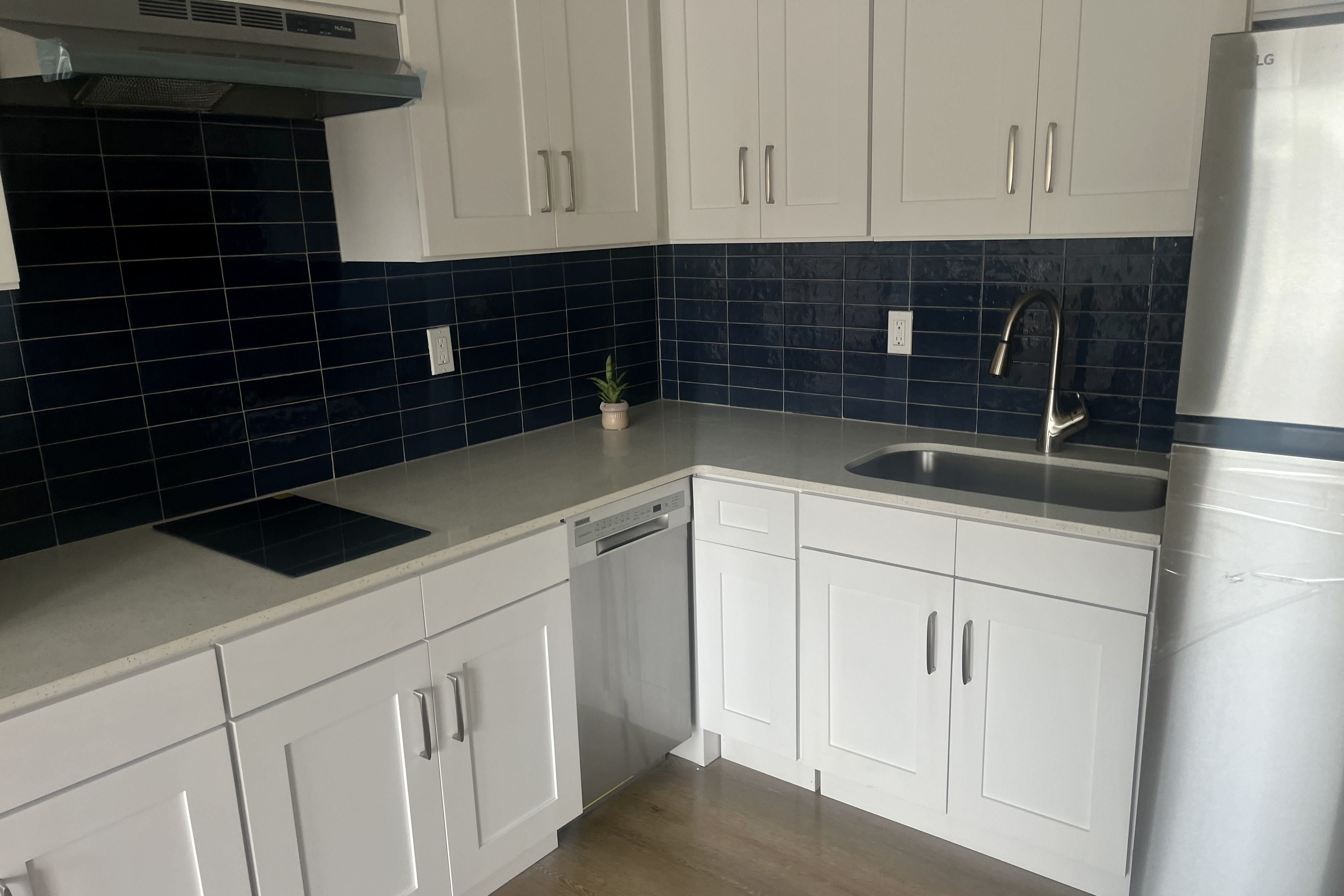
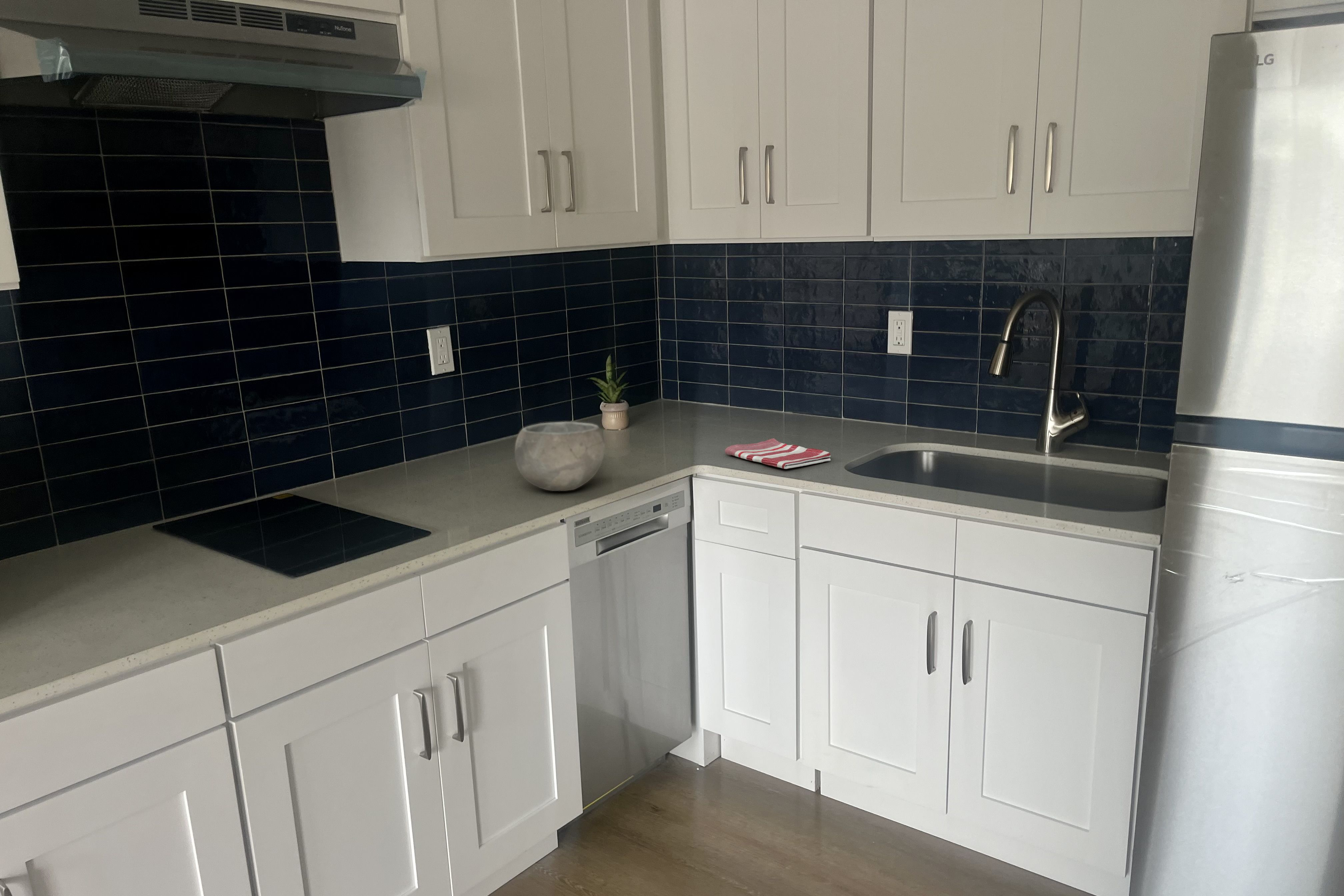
+ bowl (560, 458)
+ dish towel (777, 453)
